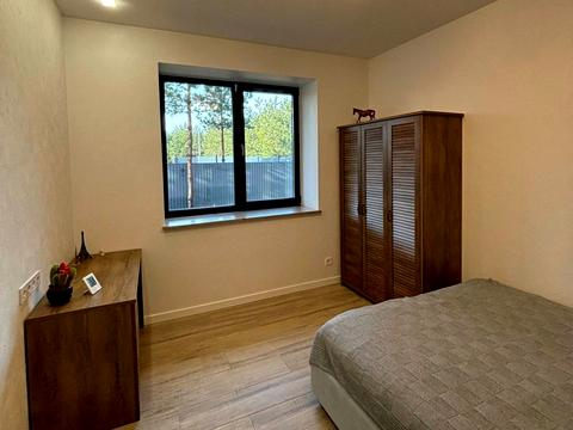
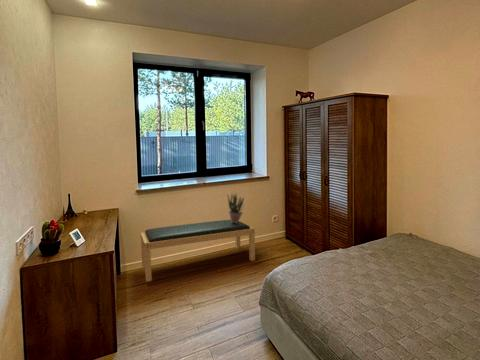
+ potted plant (233, 207)
+ bench (196, 242)
